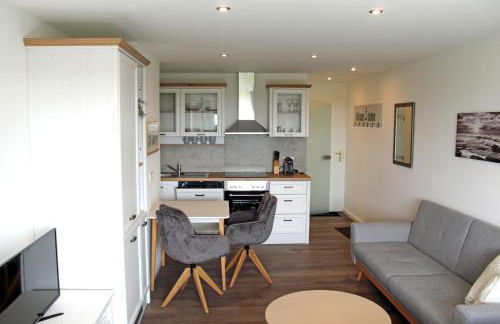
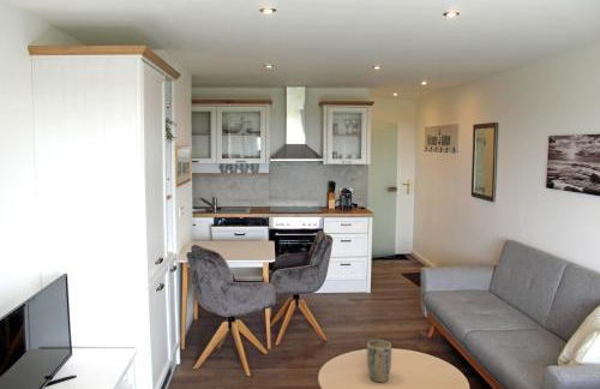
+ plant pot (378, 360)
